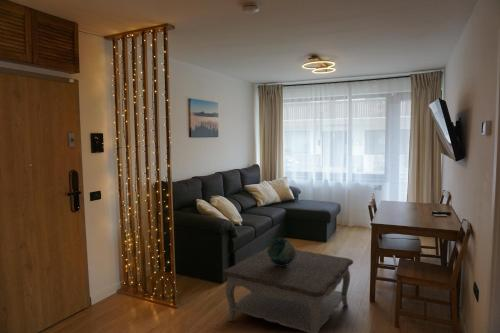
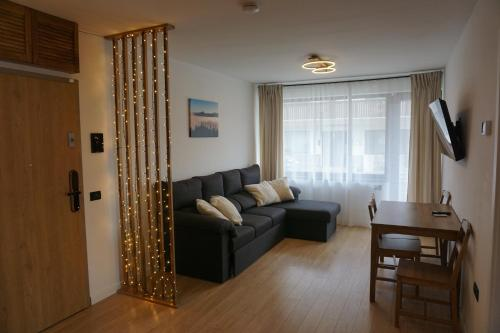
- coffee table (290, 288)
- decorative bowl (281, 252)
